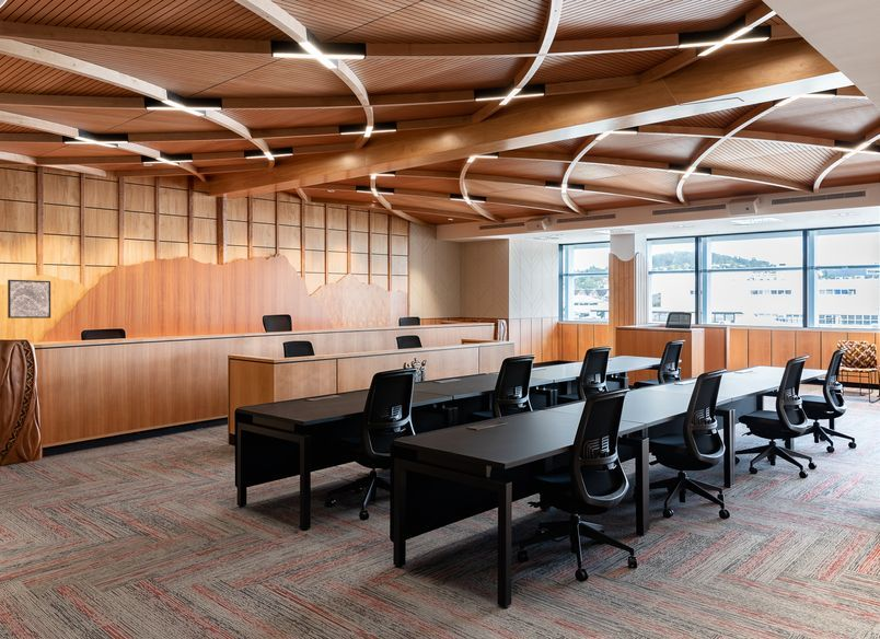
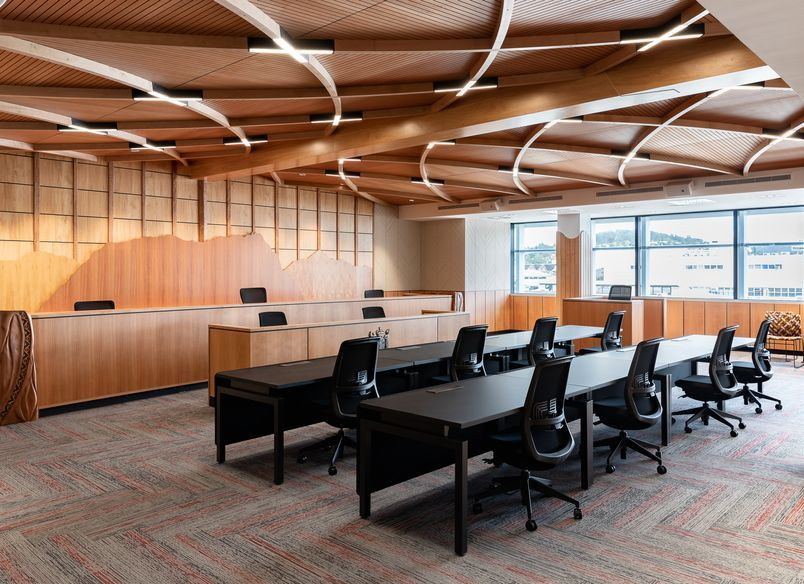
- wall art (30, 299)
